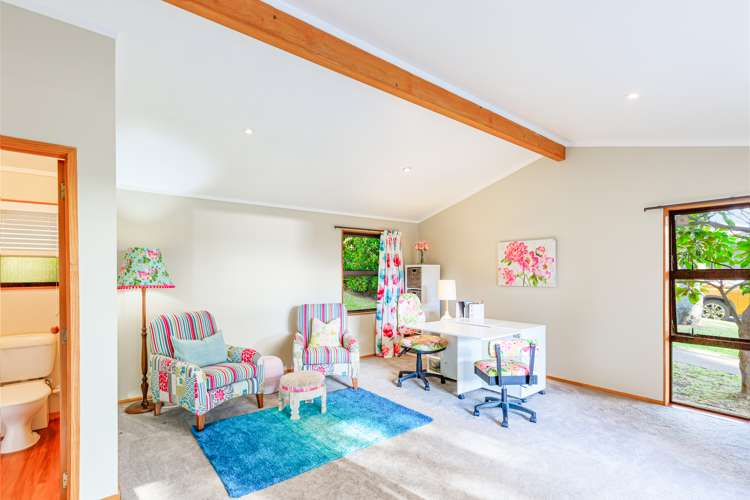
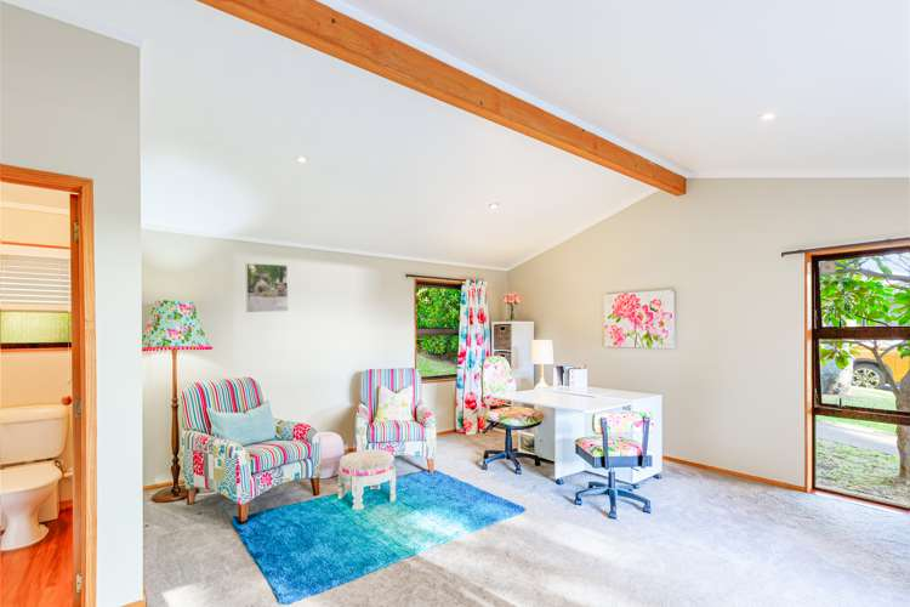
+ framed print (267, 288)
